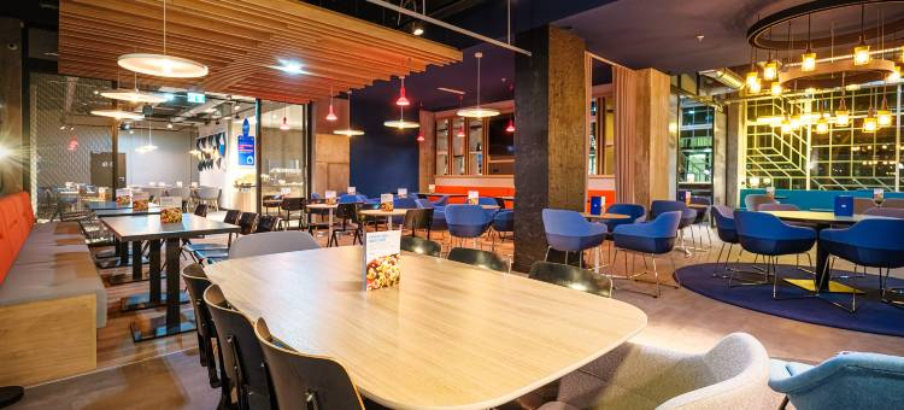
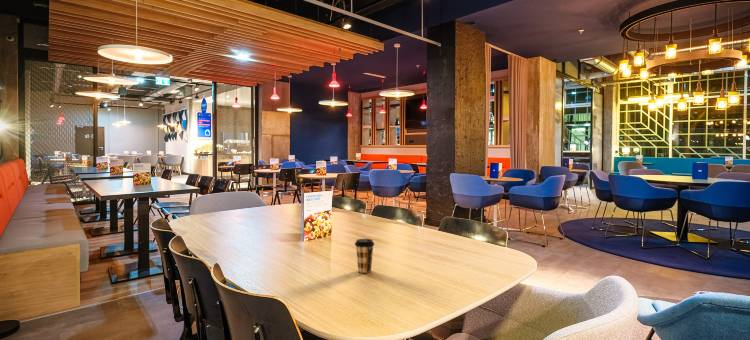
+ coffee cup (364, 255)
